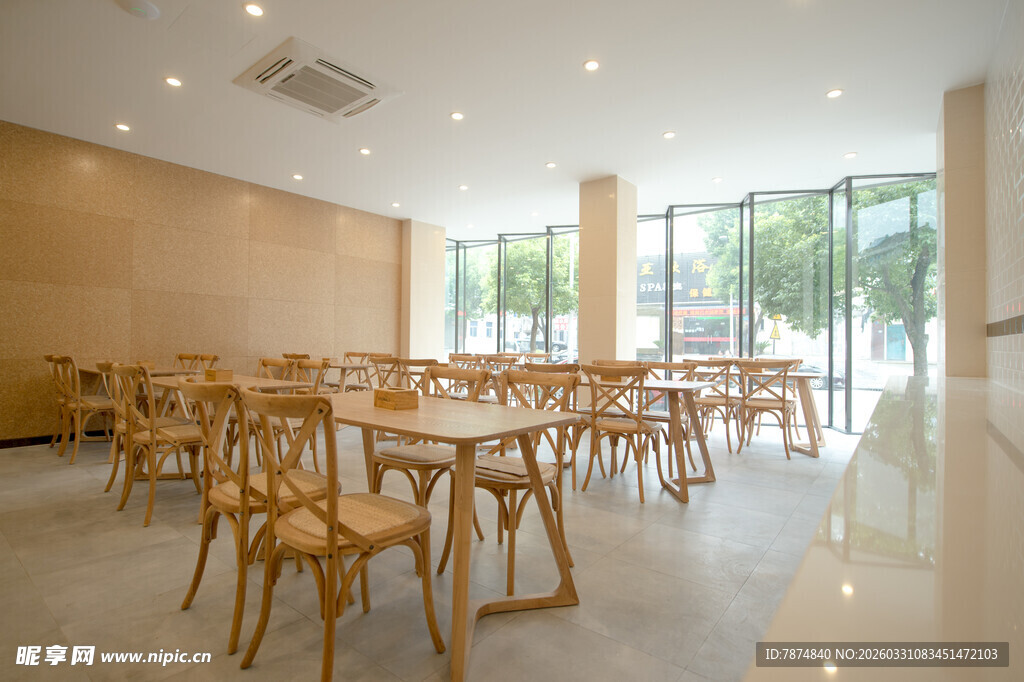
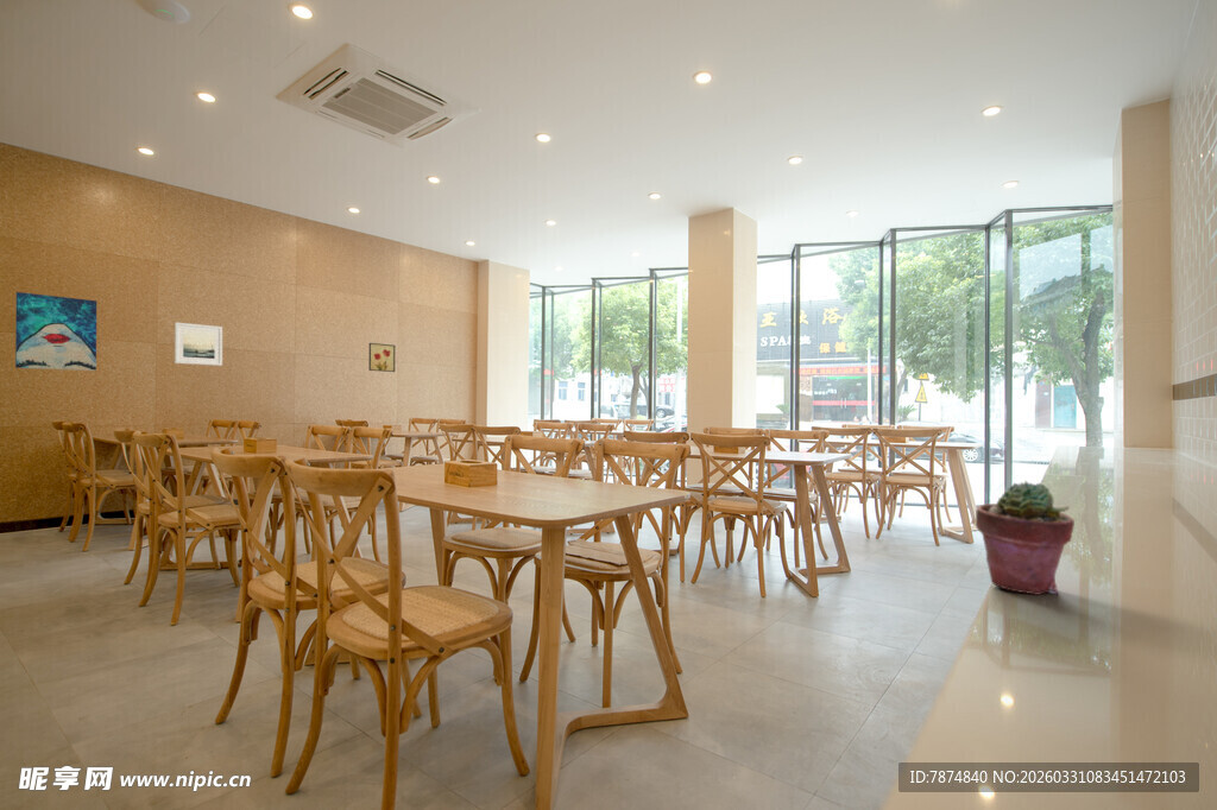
+ potted succulent (1022, 533)
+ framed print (198, 344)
+ wall art (57, 333)
+ wall art (382, 357)
